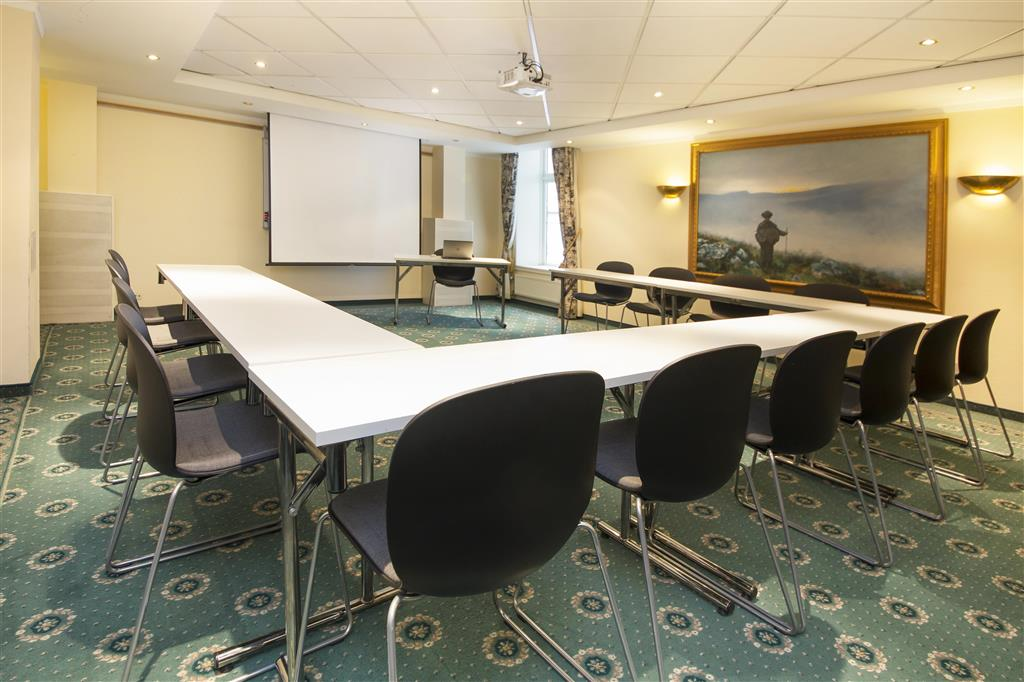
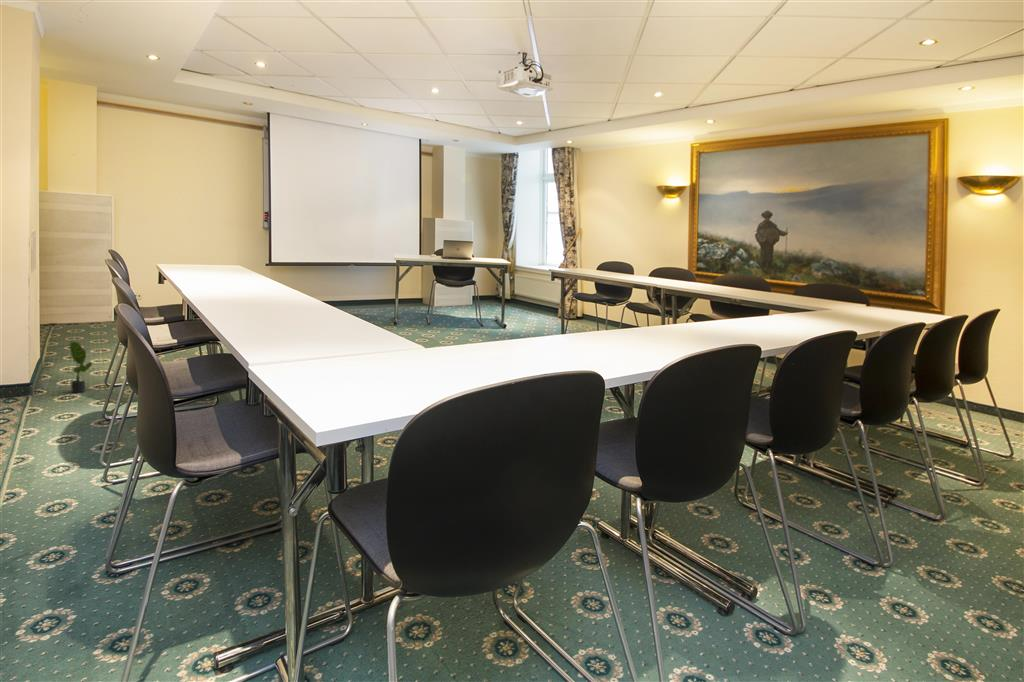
+ potted plant (79, 366)
